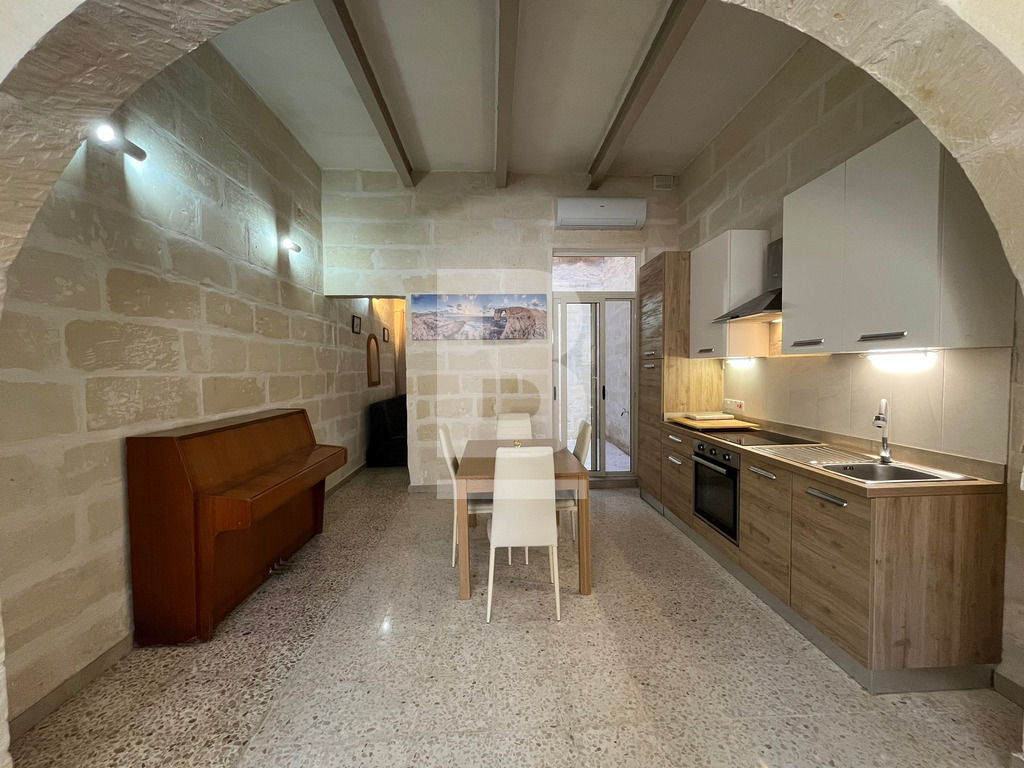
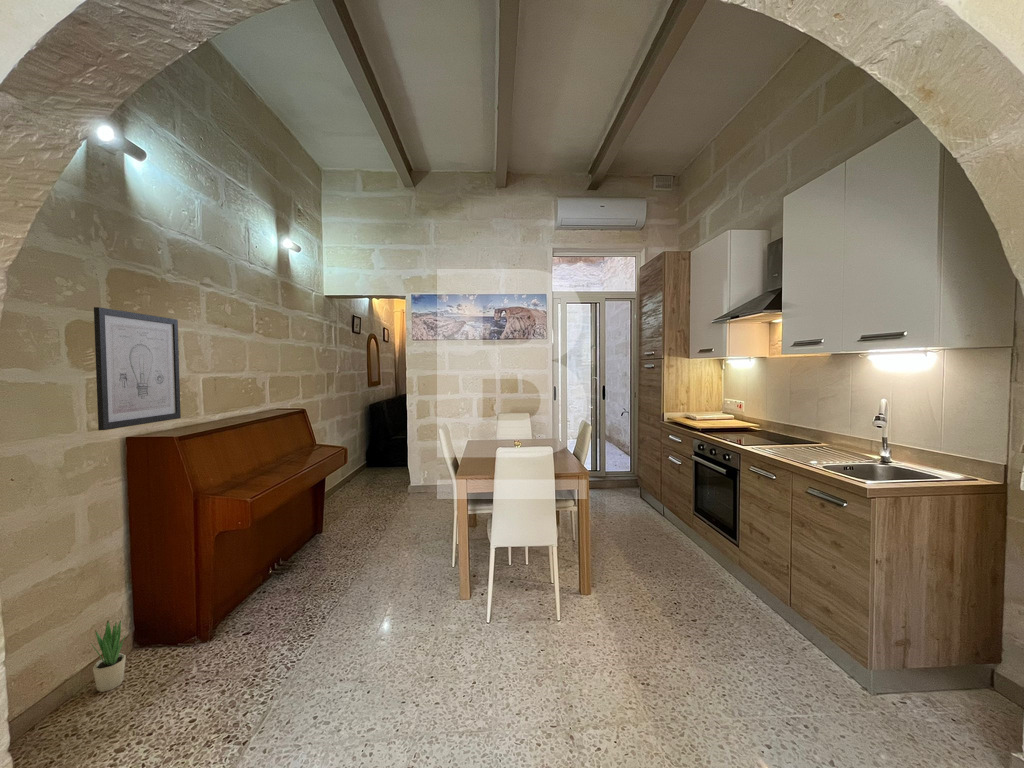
+ wall art (142, 369)
+ potted plant (111, 650)
